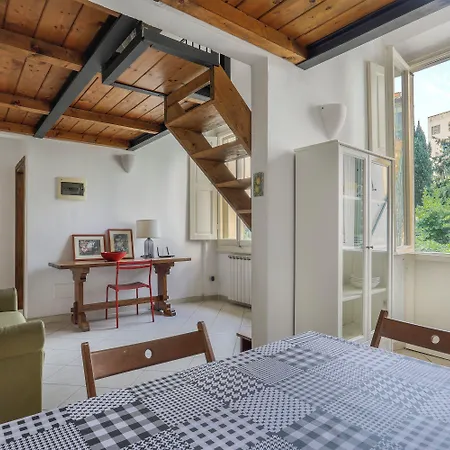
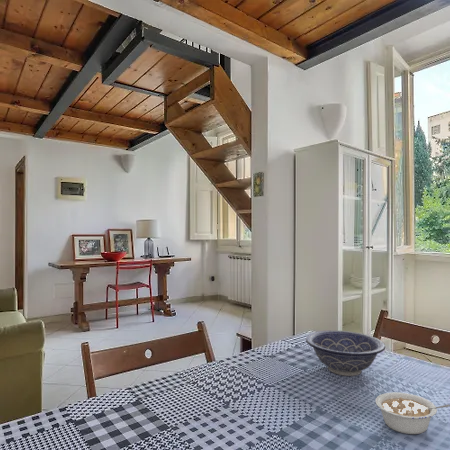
+ decorative bowl (344, 355)
+ legume (407, 411)
